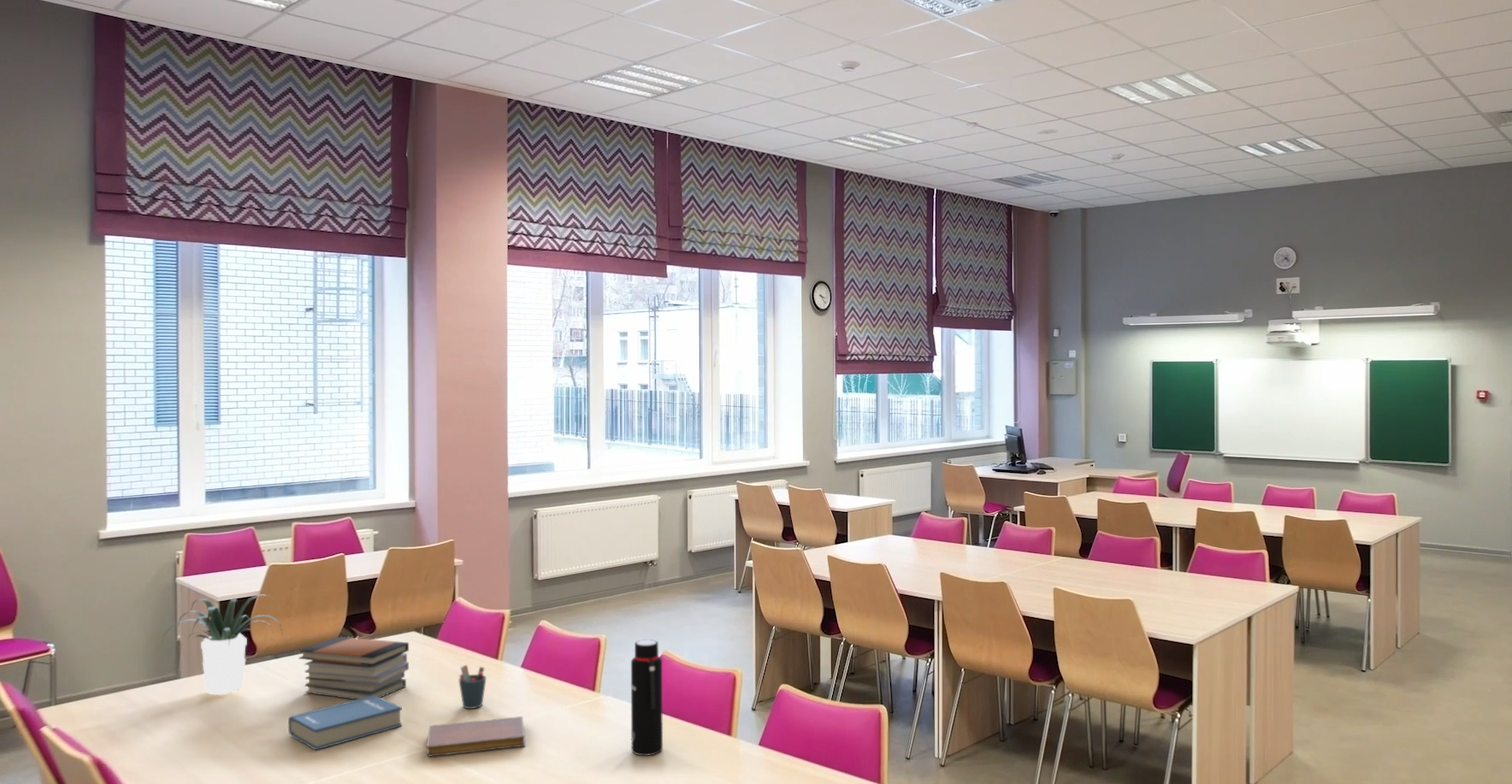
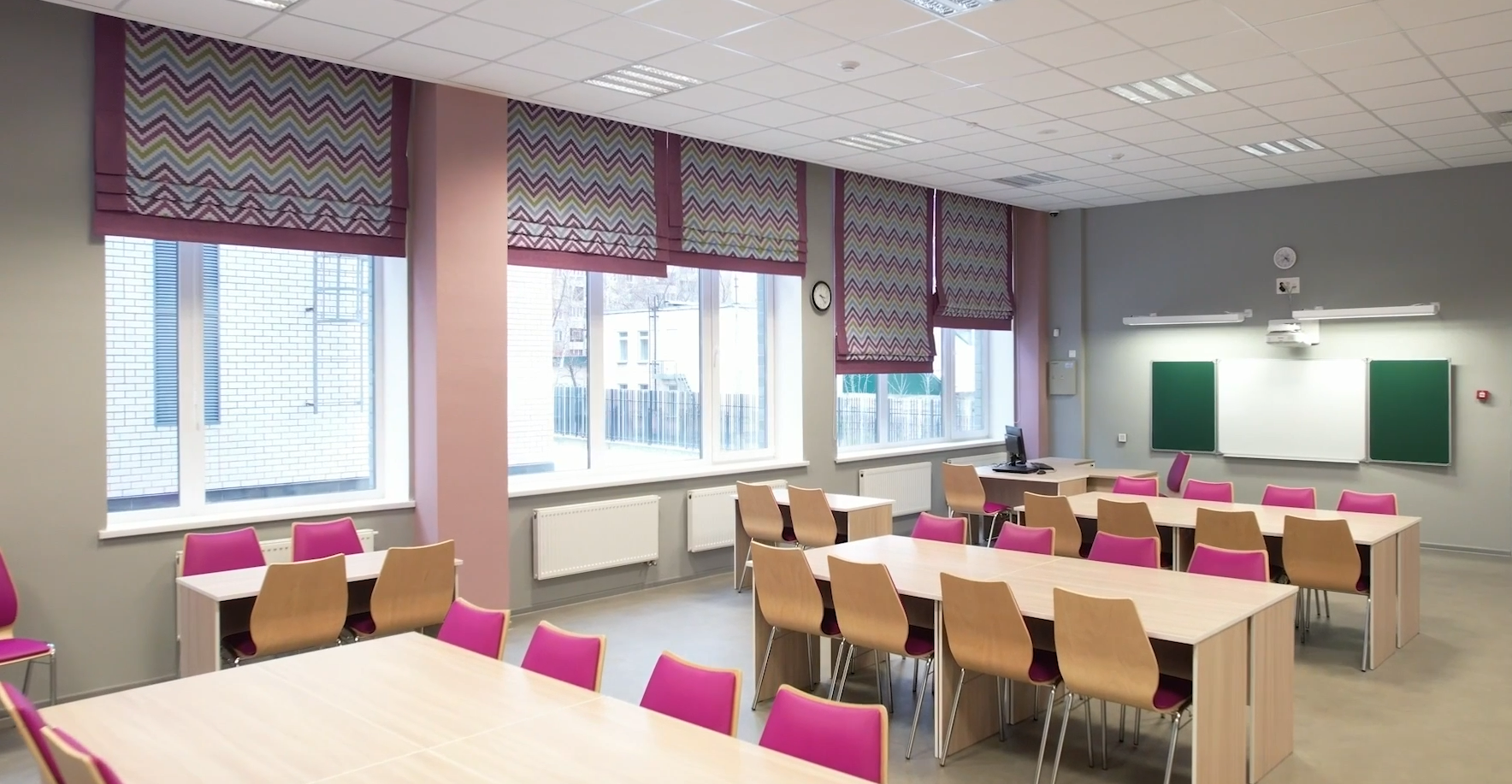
- notebook (476, 734)
- potted plant (223, 645)
- pen holder (472, 684)
- book stack (356, 668)
- water bottle (647, 697)
- hardback book (346, 720)
